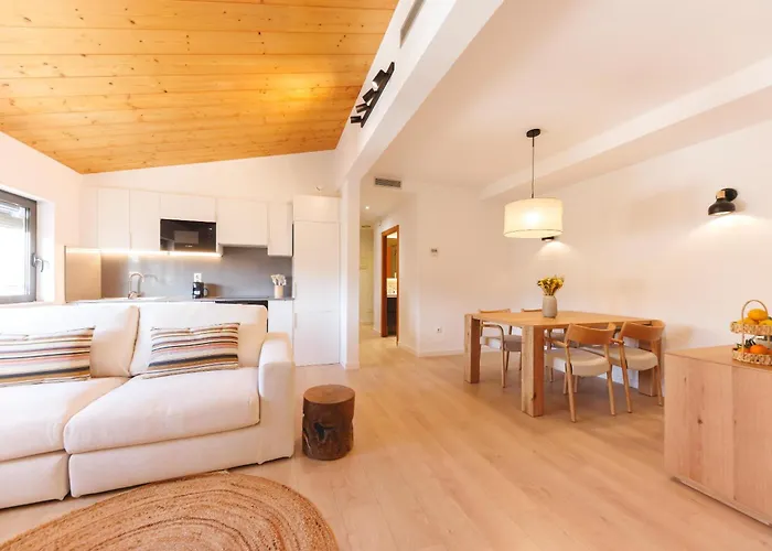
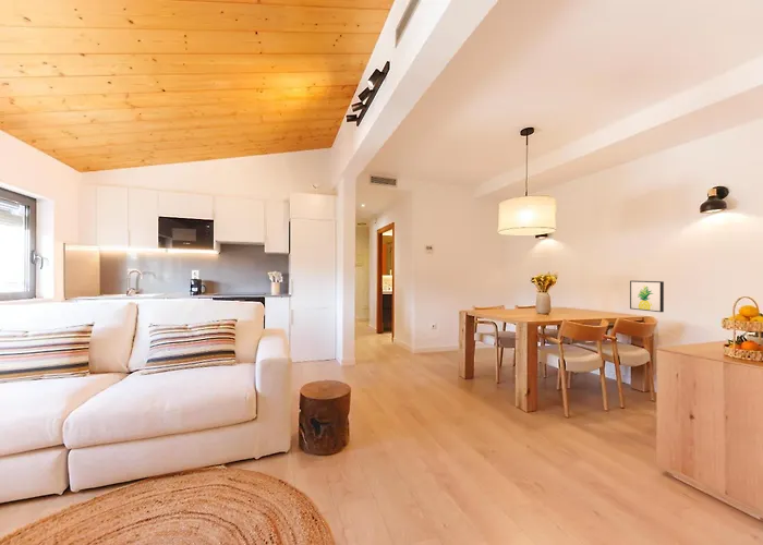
+ wall art (645, 295)
